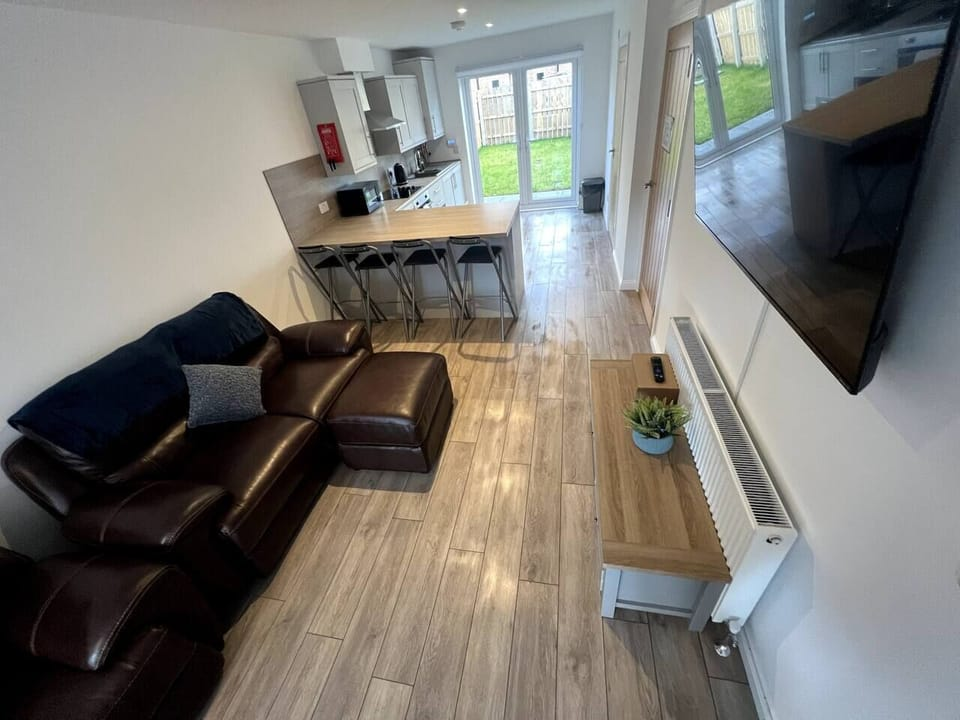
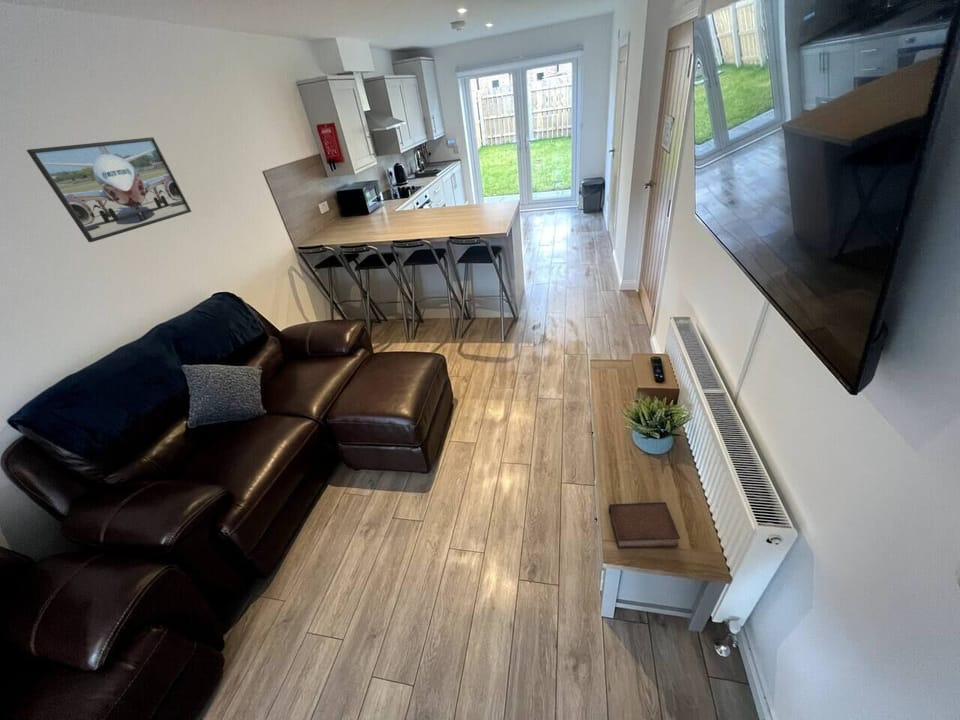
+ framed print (123, 186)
+ book (642, 523)
